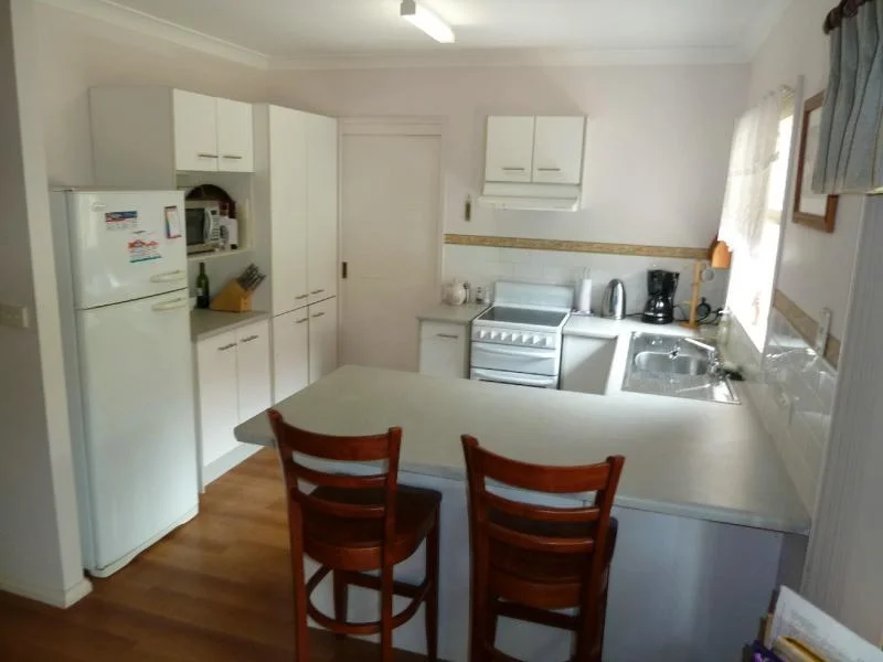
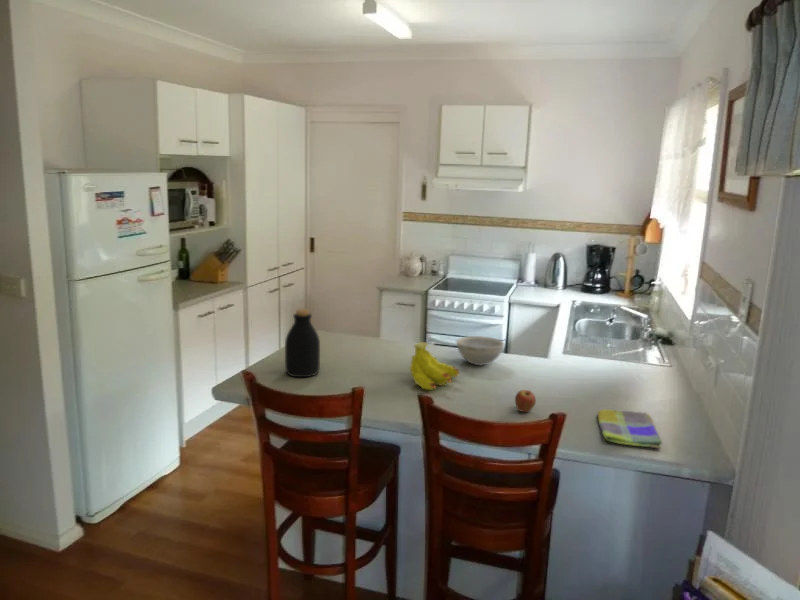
+ fruit (525, 400)
+ bottle (302, 341)
+ fruit (434, 365)
+ dish towel (628, 426)
+ bowl (479, 352)
